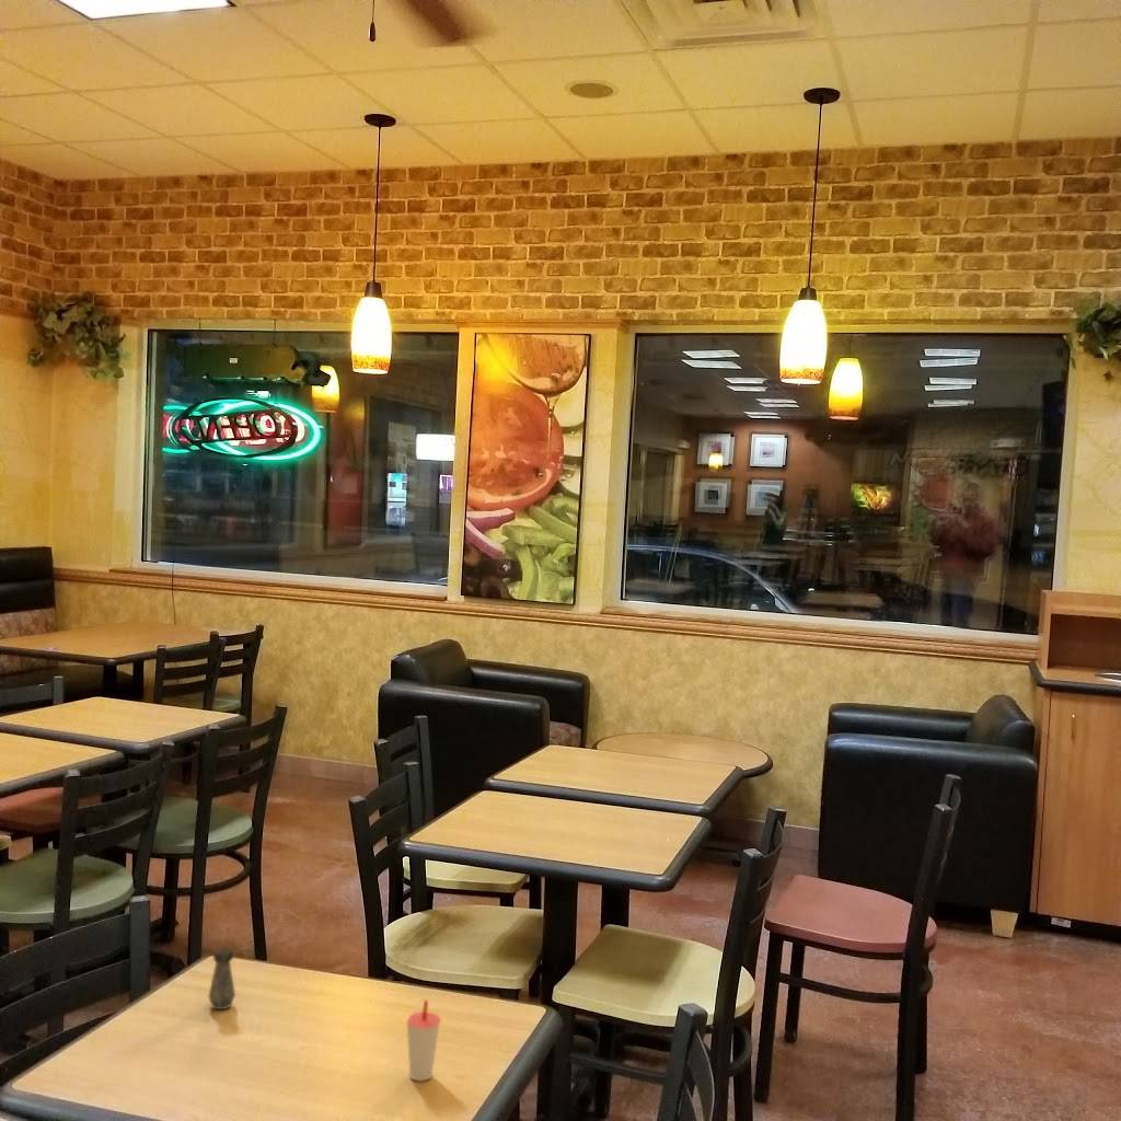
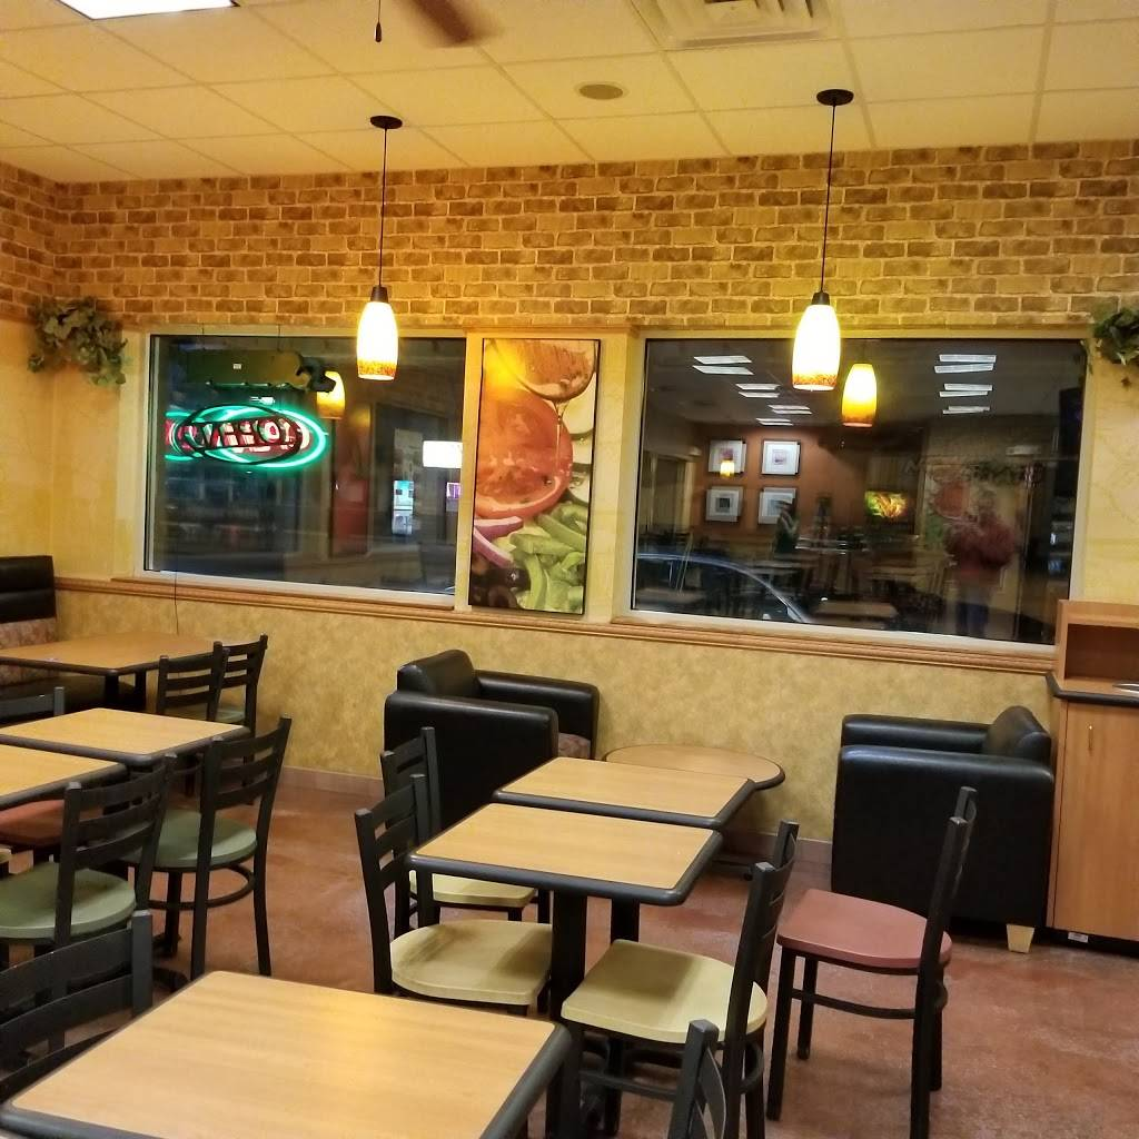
- cup (423, 1038)
- salt shaker (222, 978)
